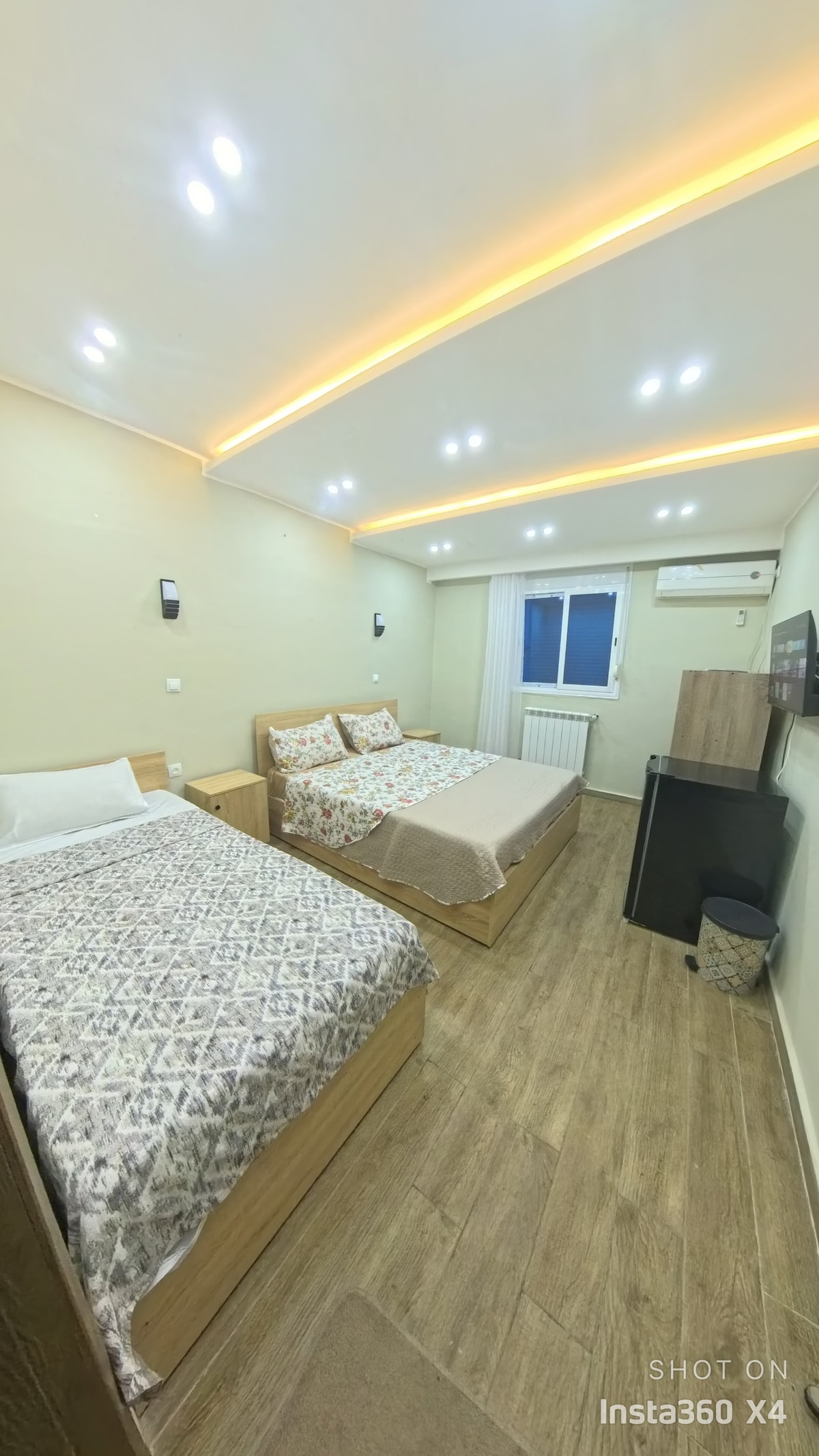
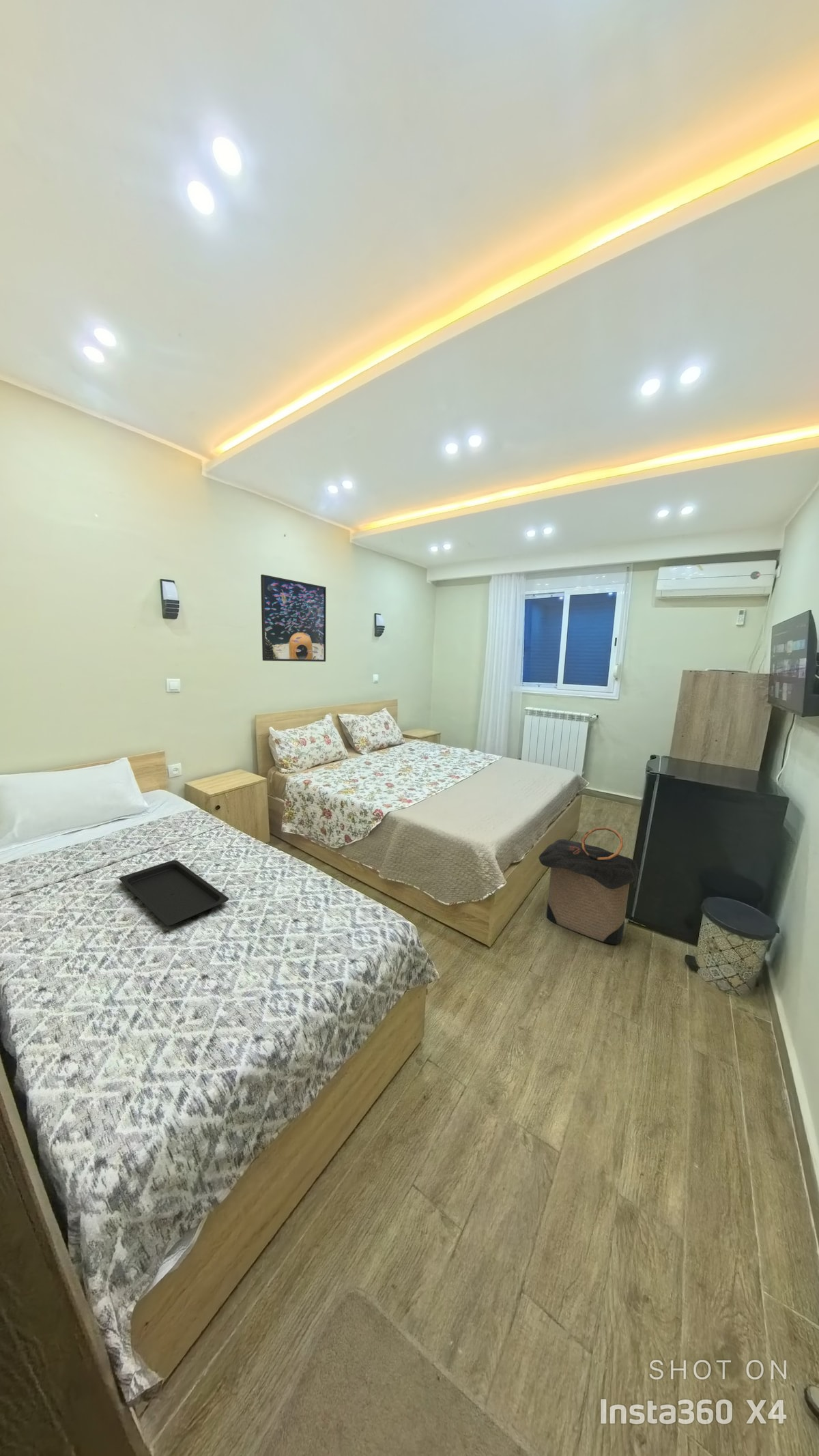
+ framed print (296, 621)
+ serving tray (172, 891)
+ laundry hamper (586, 878)
